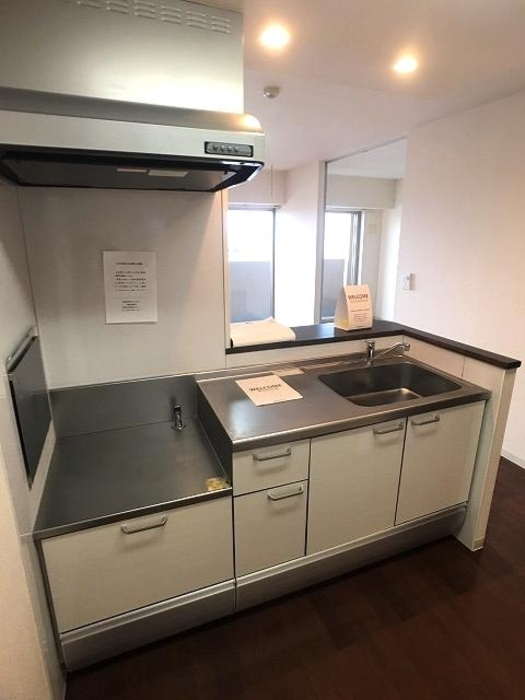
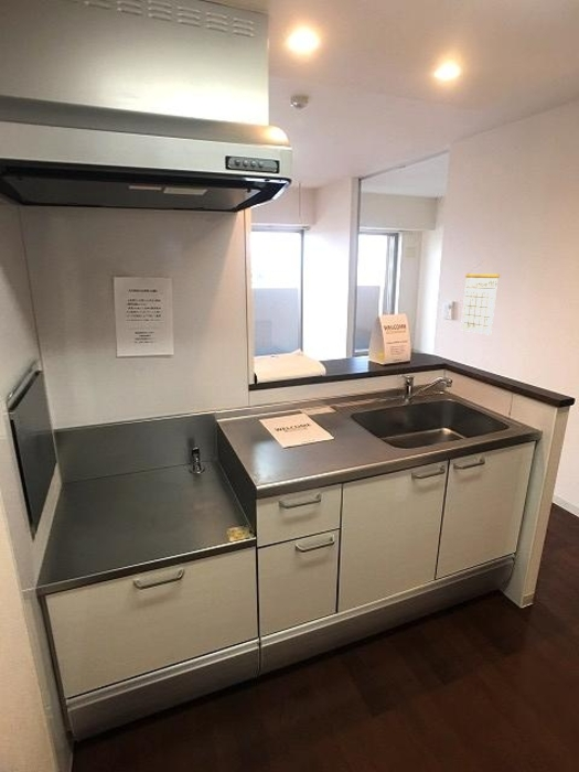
+ calendar (479, 297)
